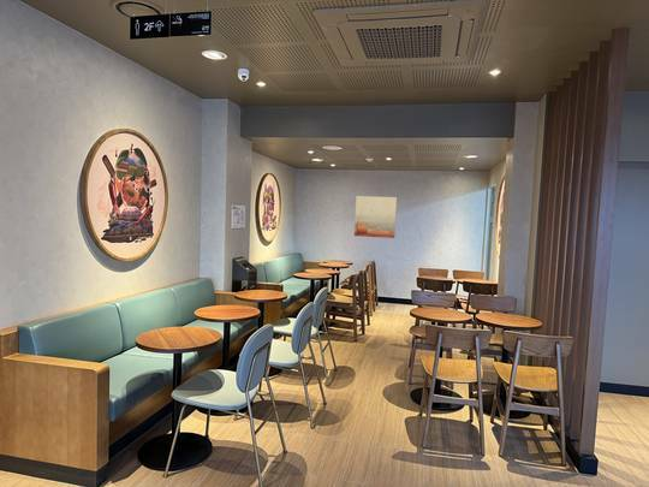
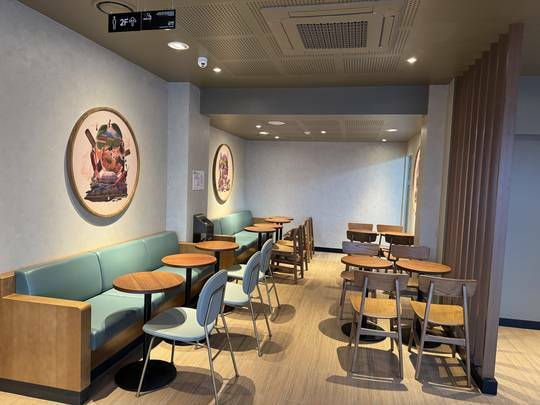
- wall art (375, 216)
